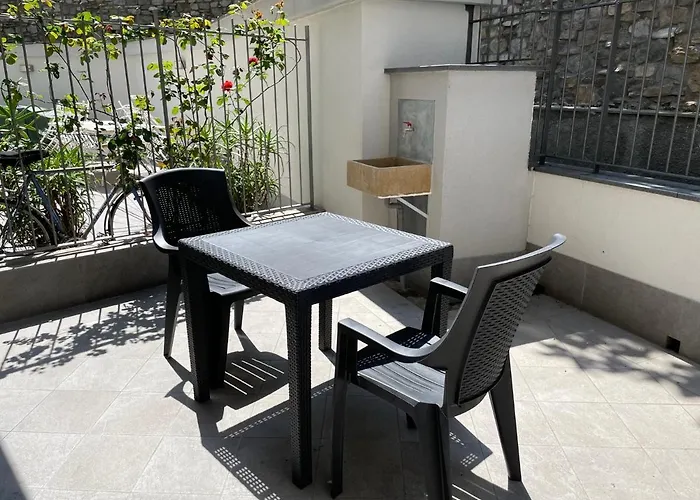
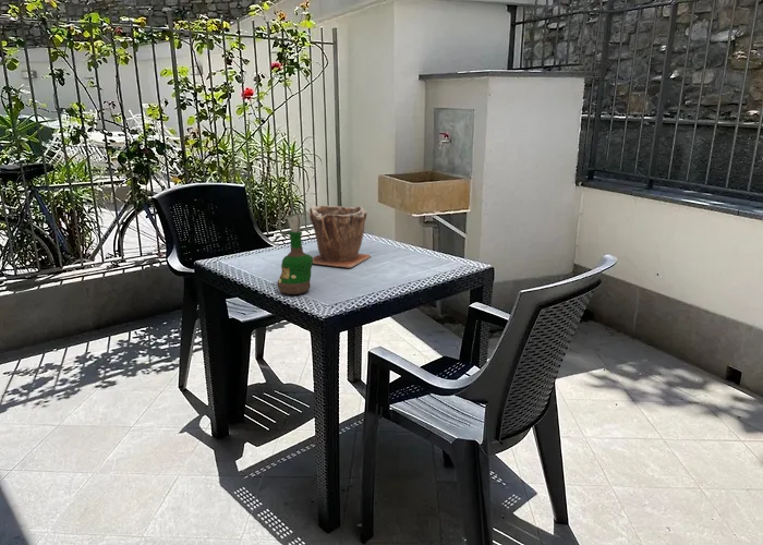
+ grog bottle (294, 253)
+ plant pot (337, 233)
